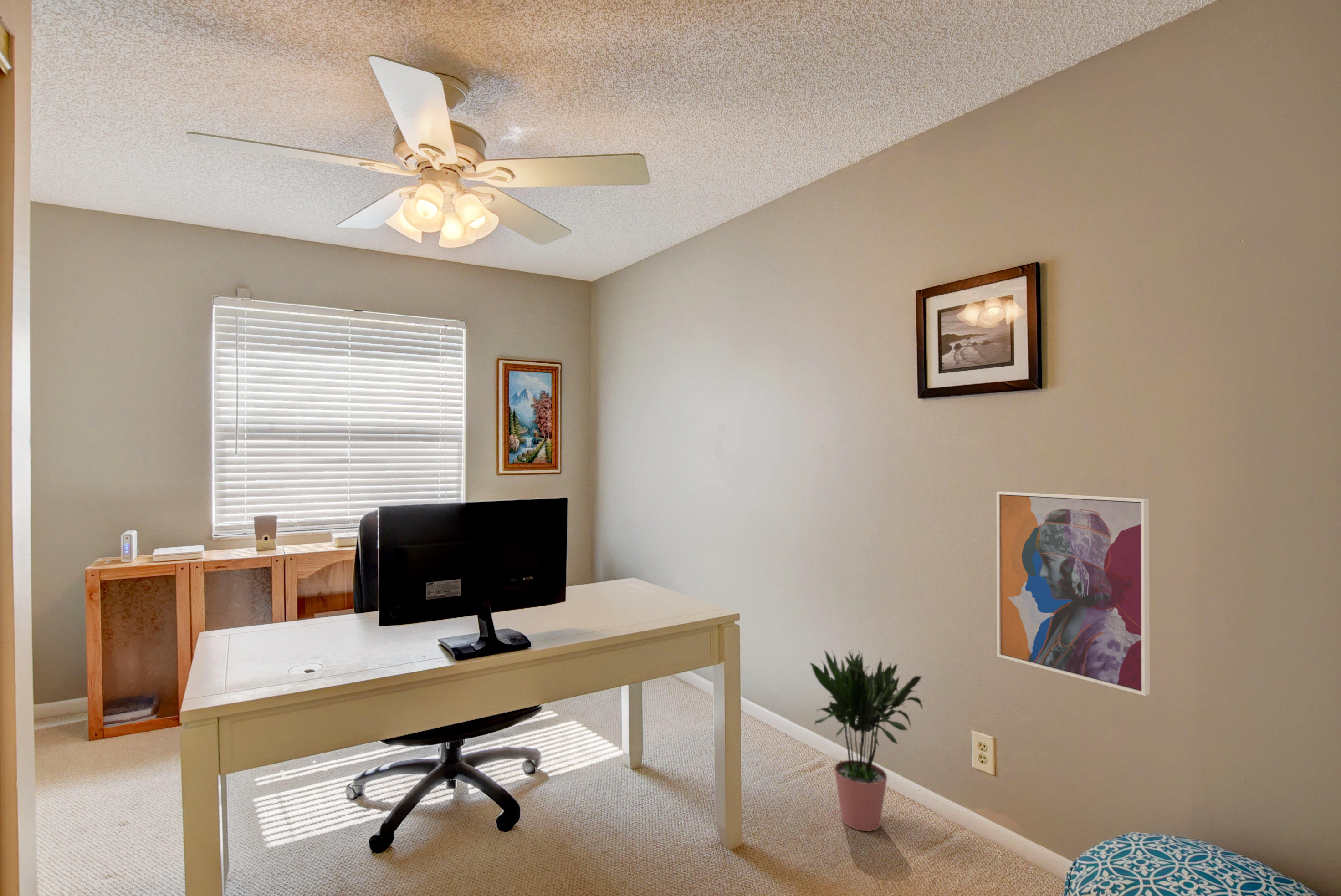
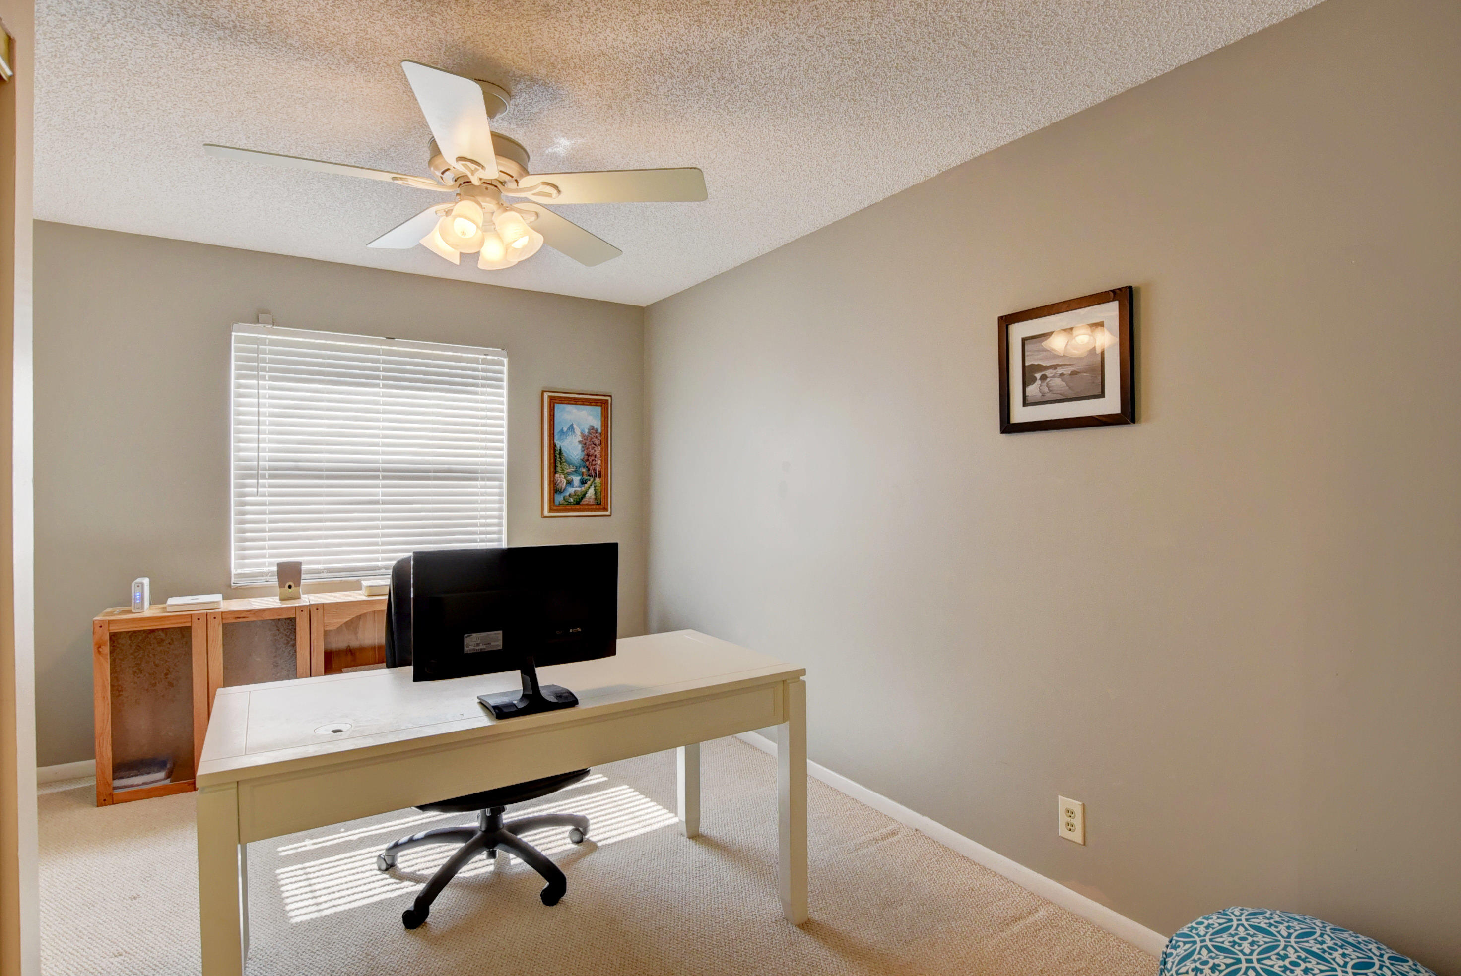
- potted plant (876, 736)
- wall art (1066, 584)
